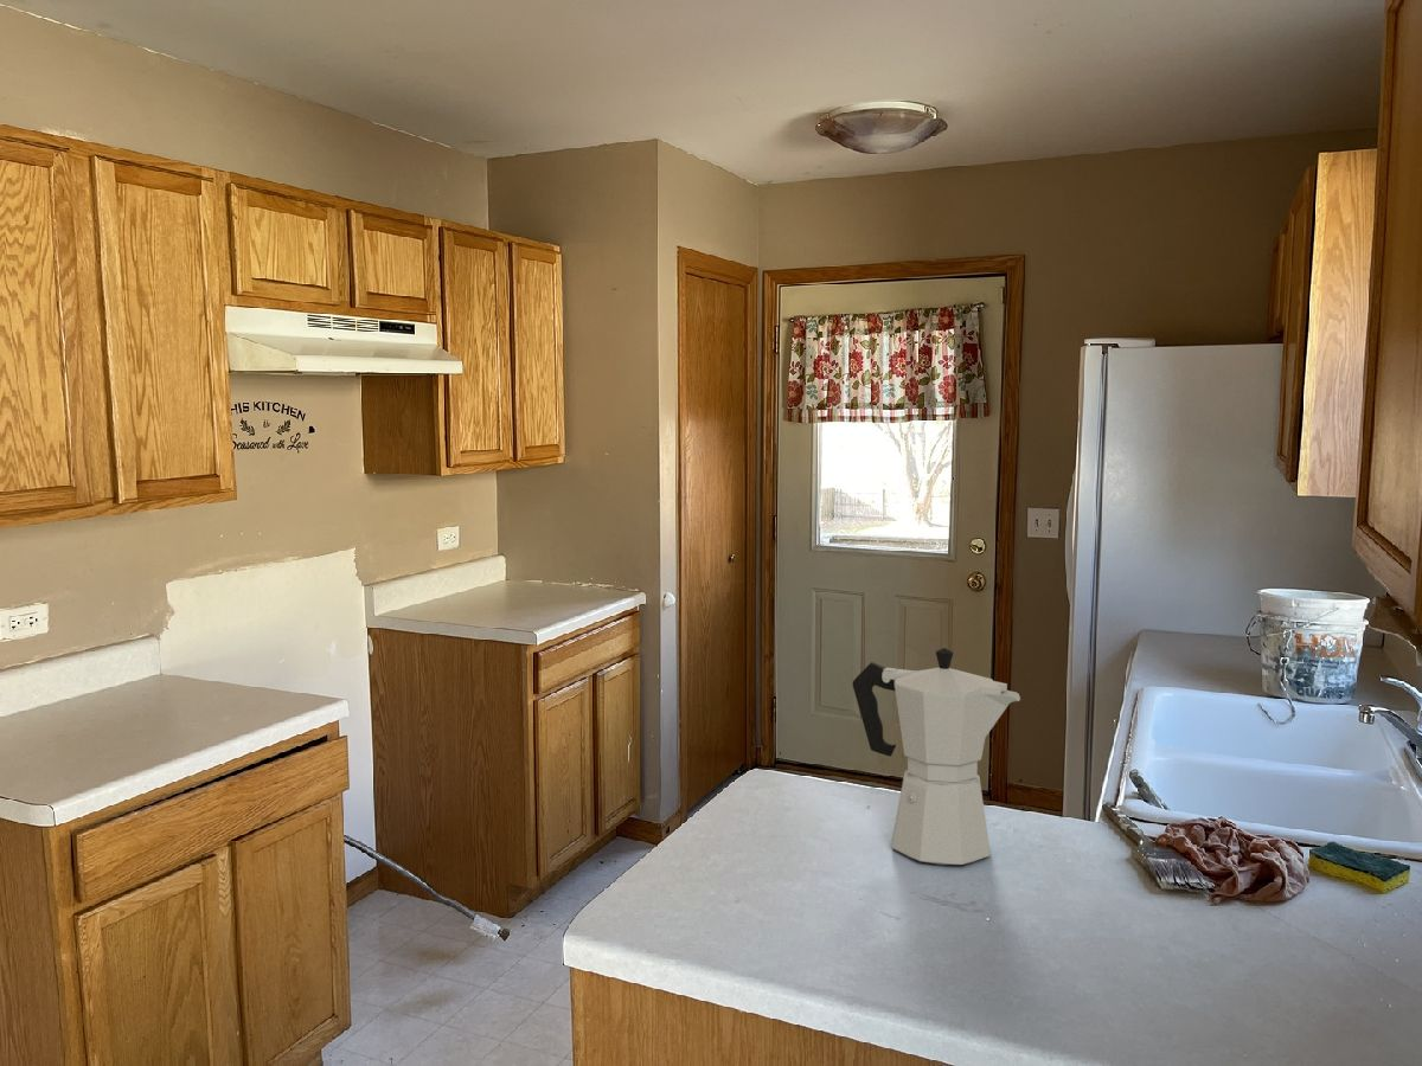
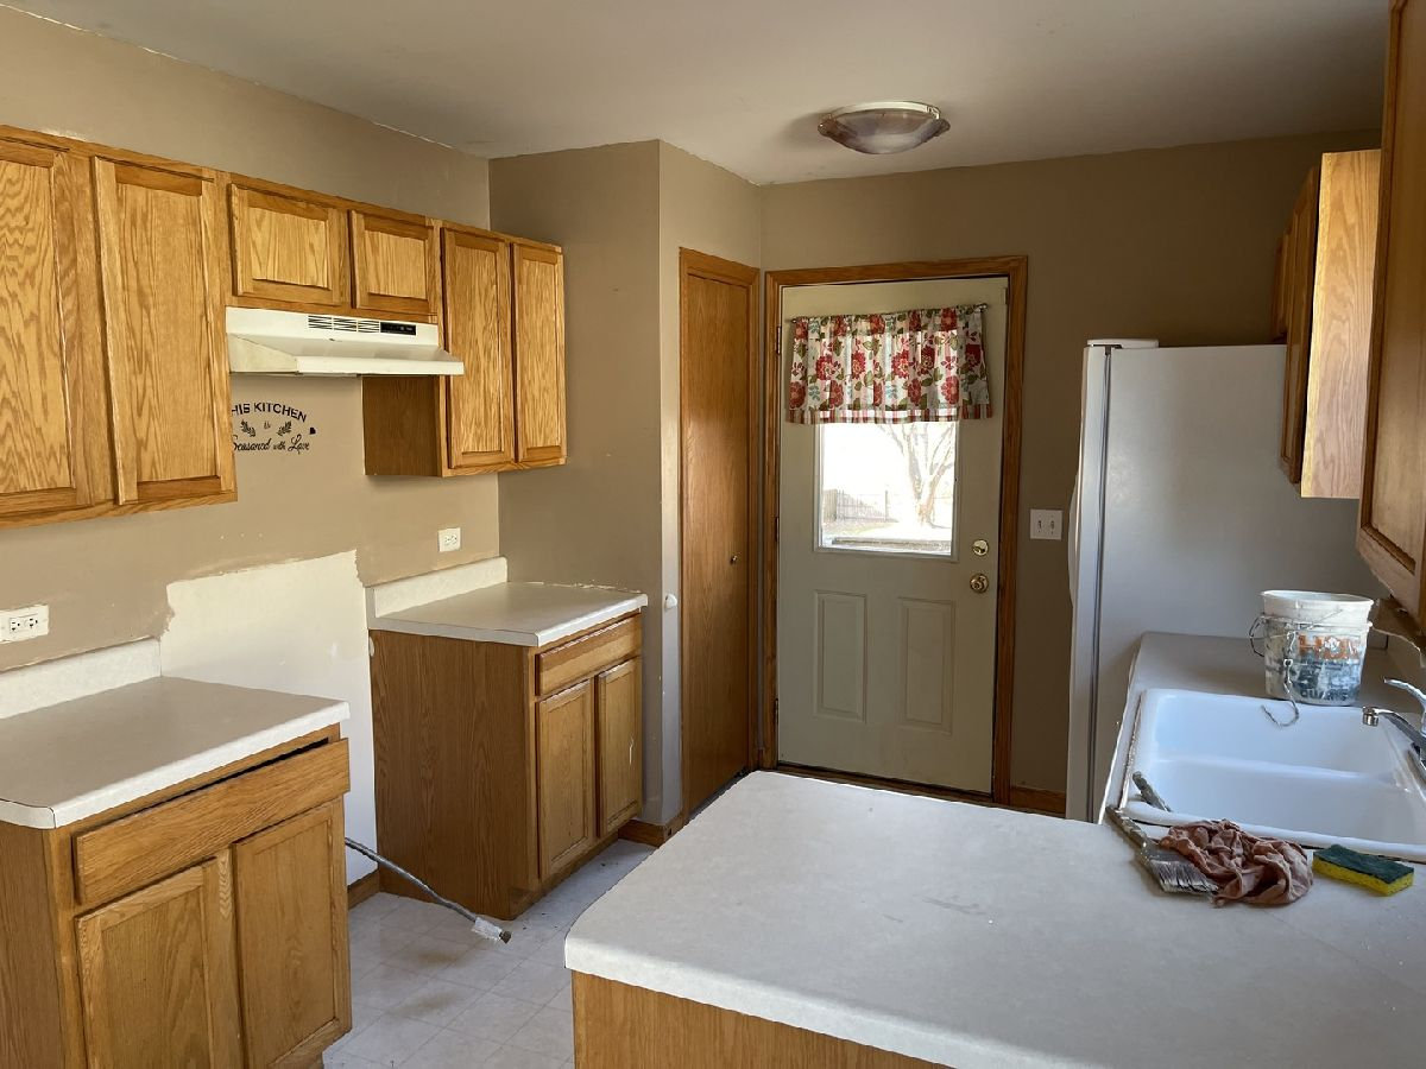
- moka pot (931, 746)
